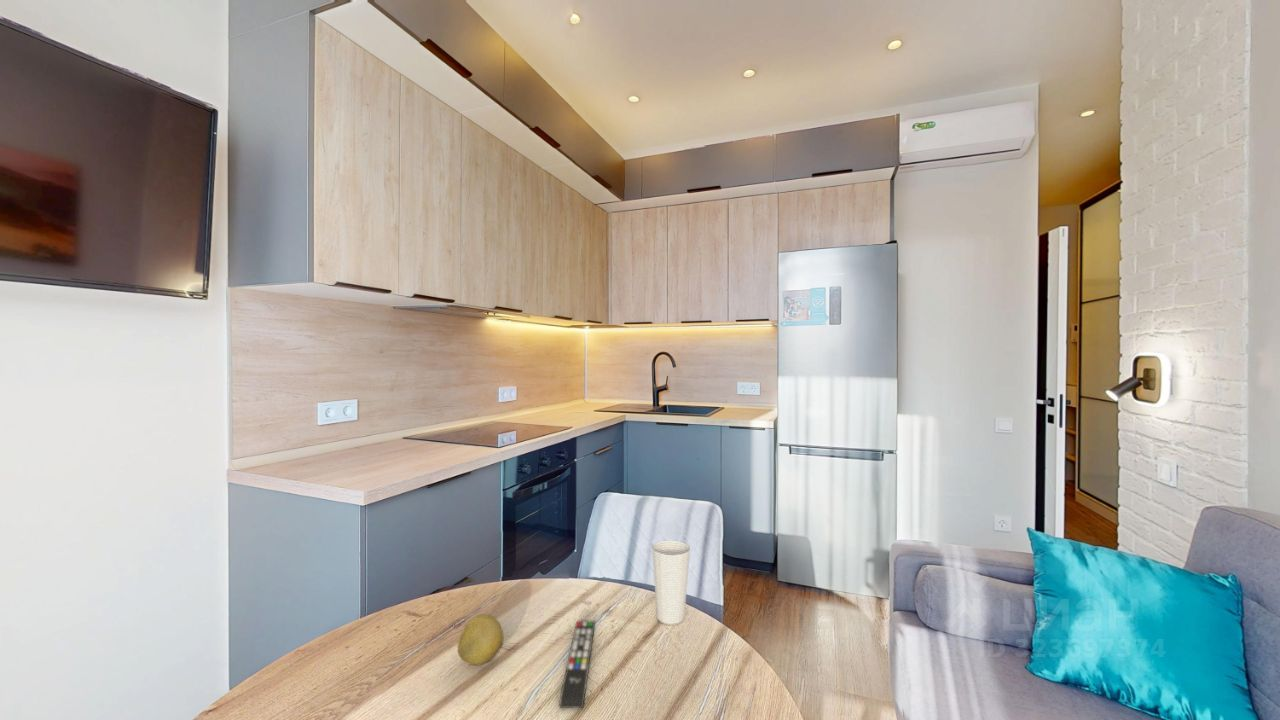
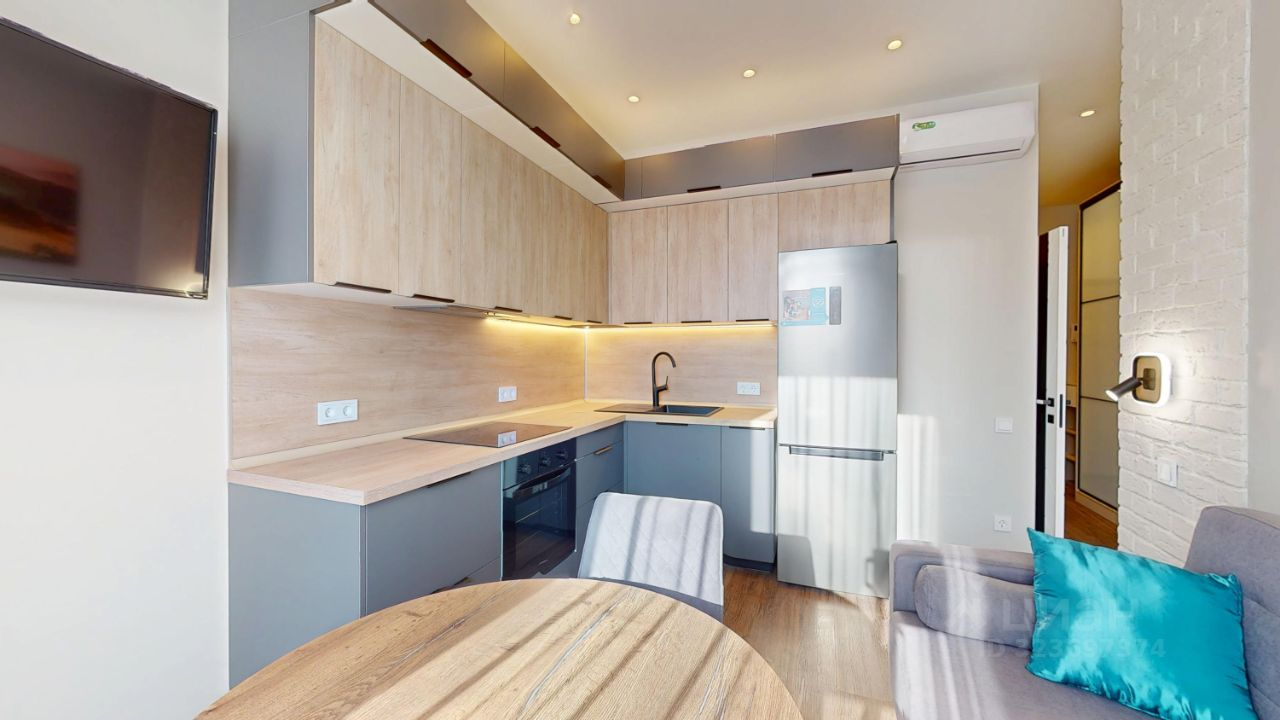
- cup (670, 582)
- fruit (480, 639)
- remote control (579, 658)
